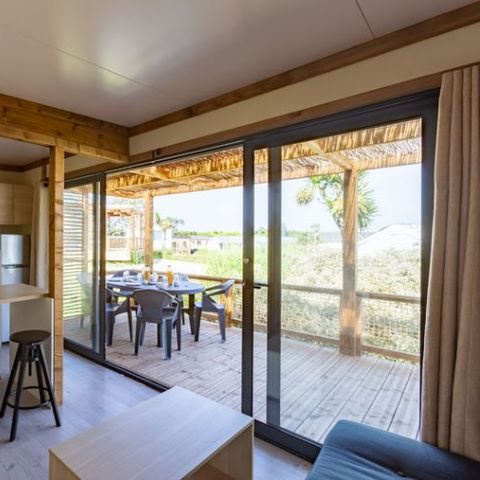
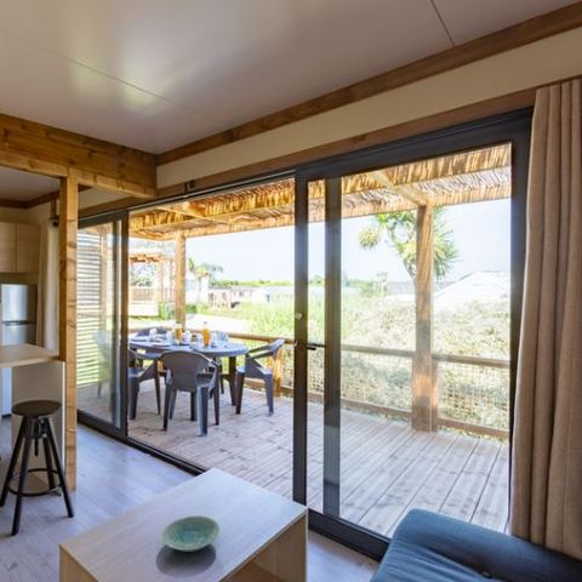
+ bowl (190, 537)
